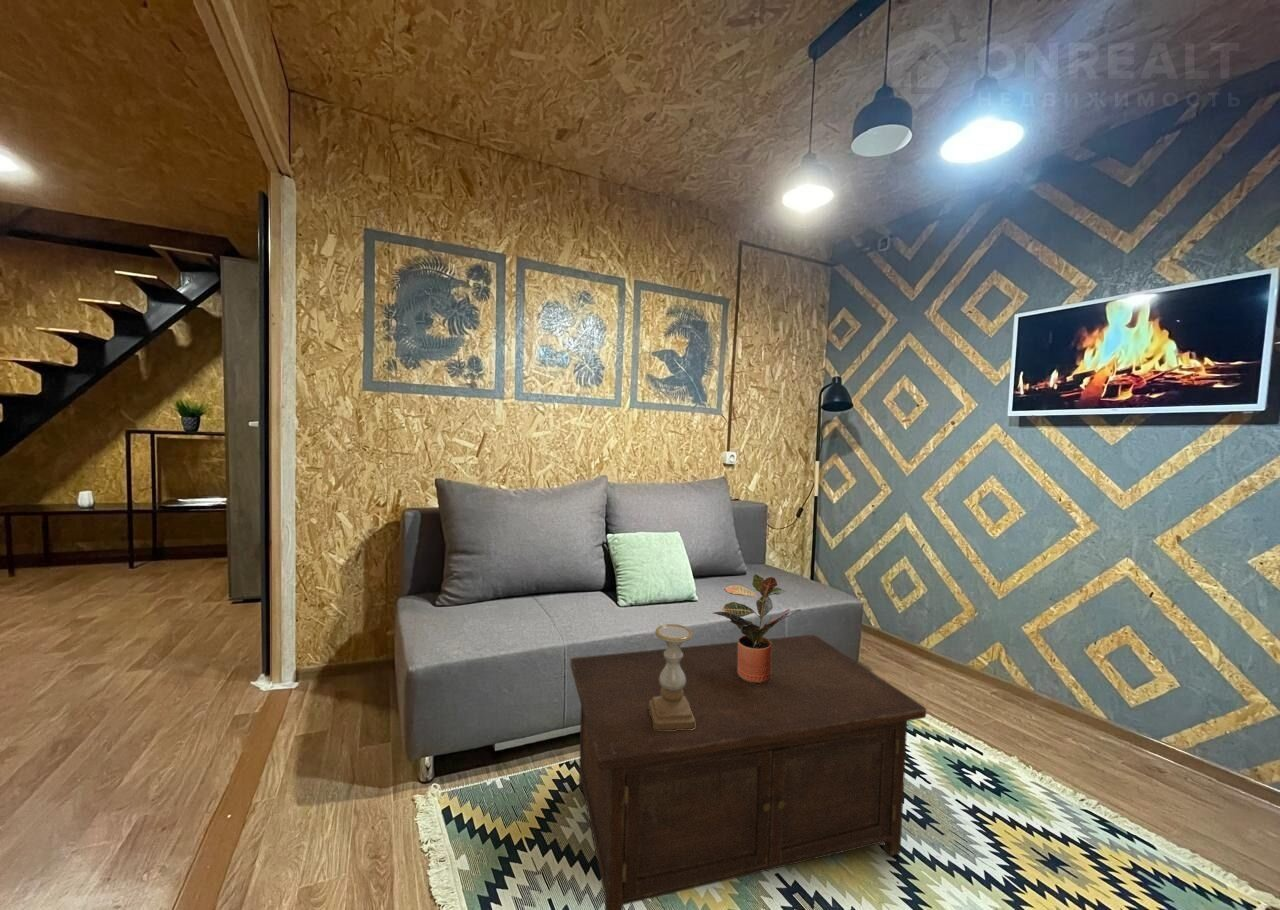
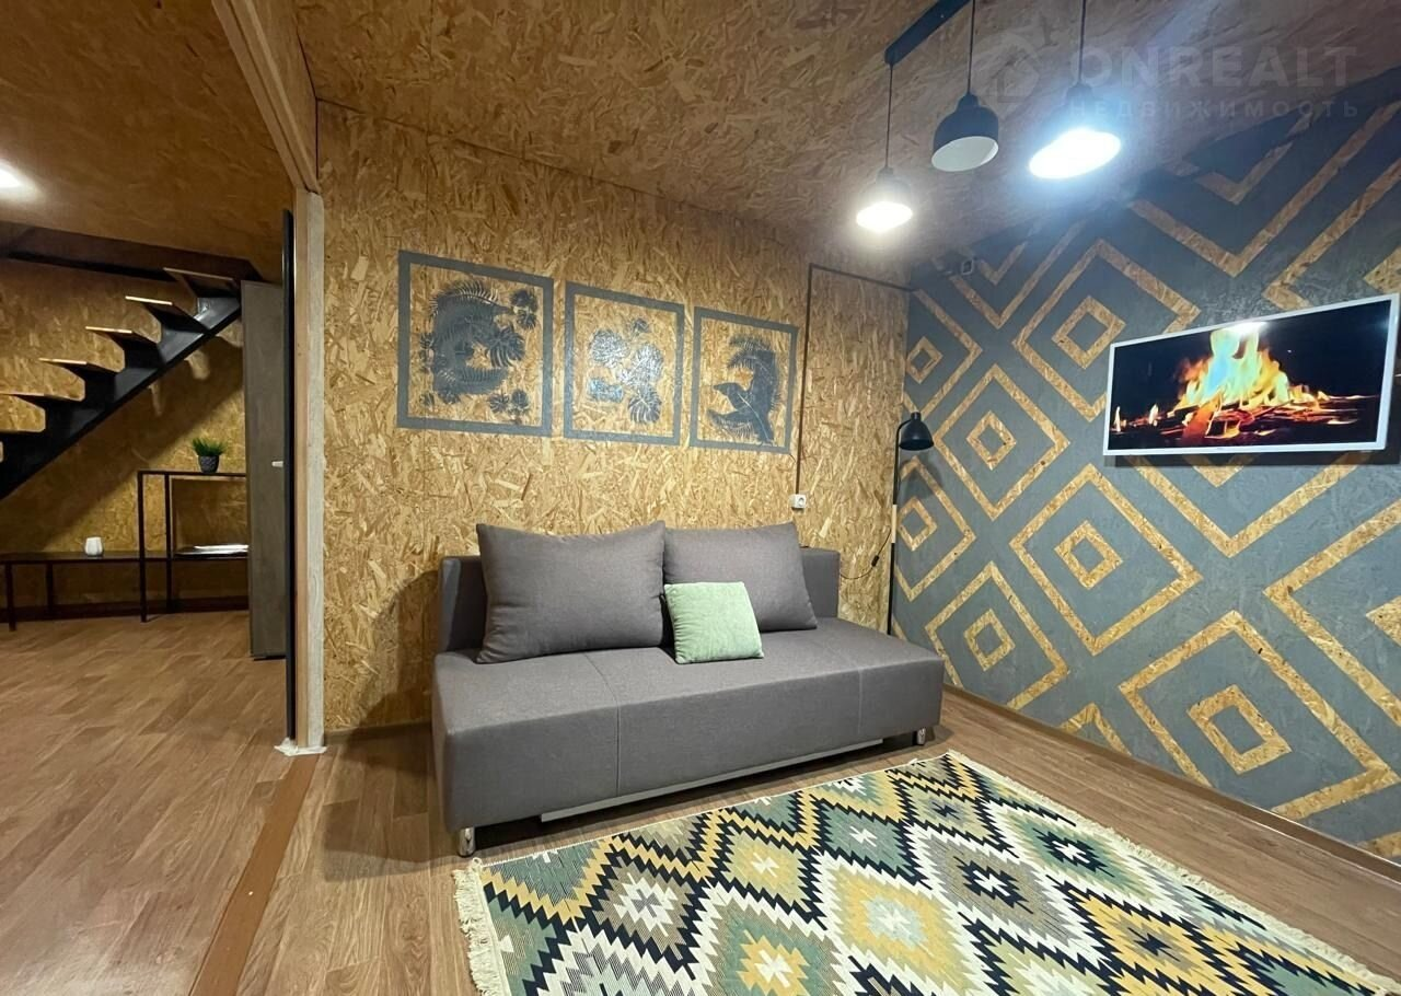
- candle holder (672, 673)
- potted plant (760, 618)
- cabinet (731, 751)
